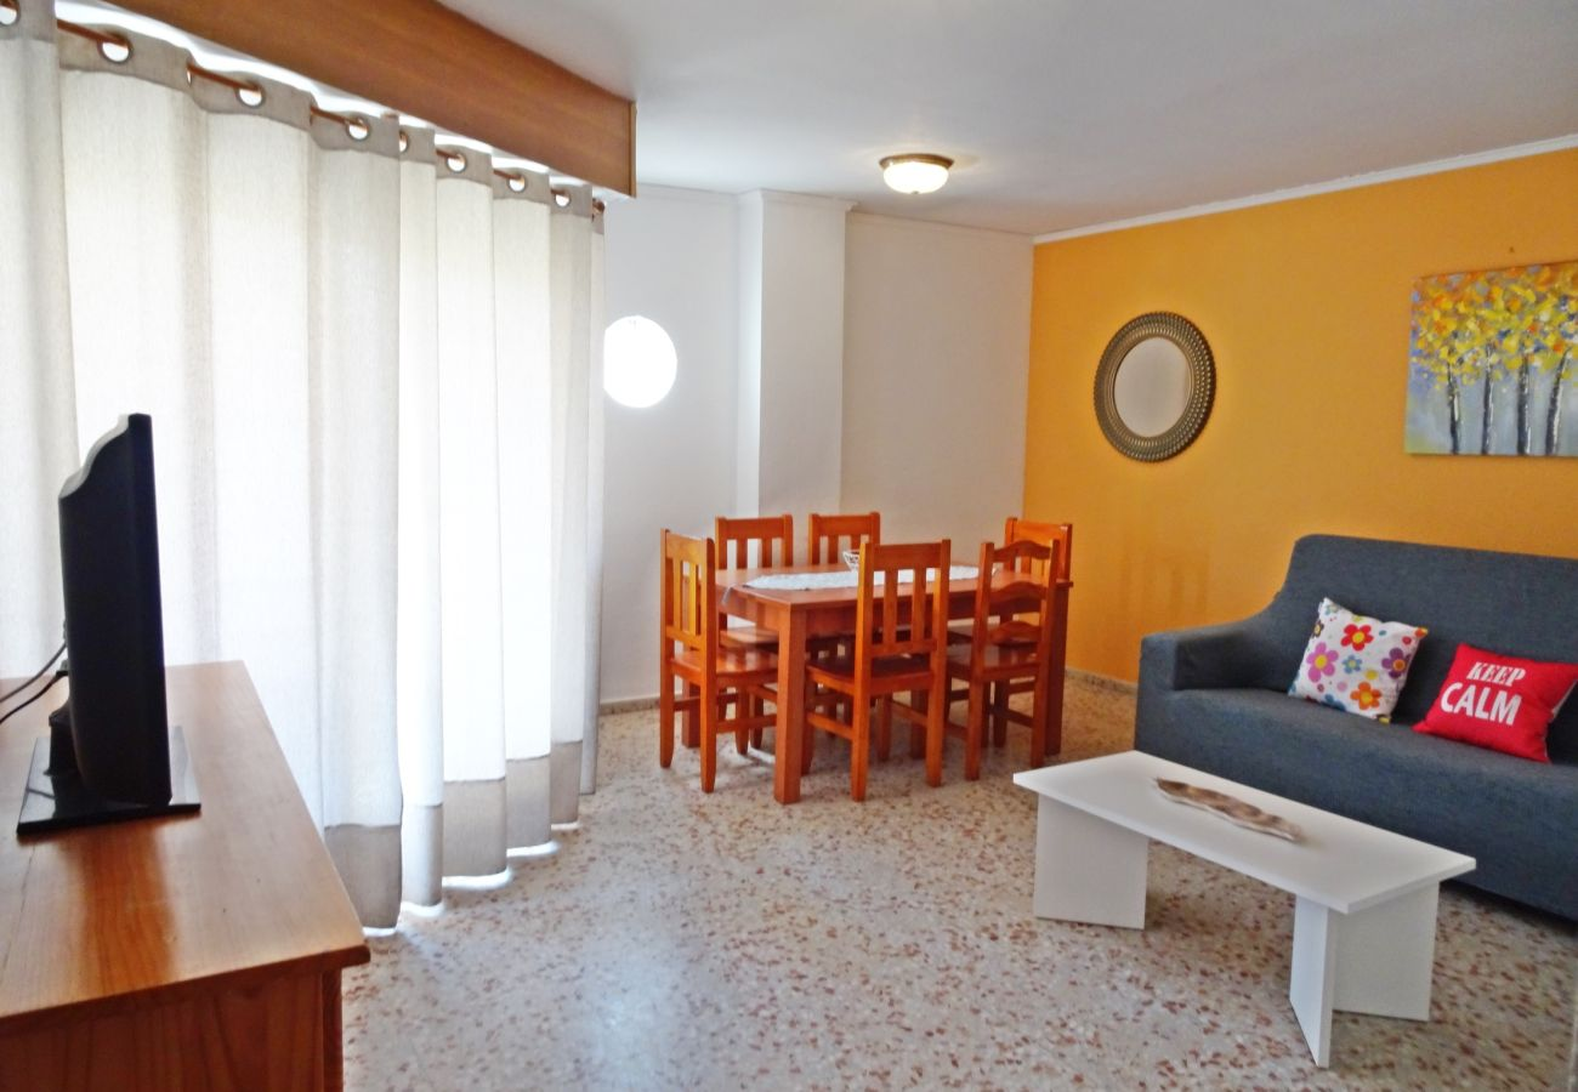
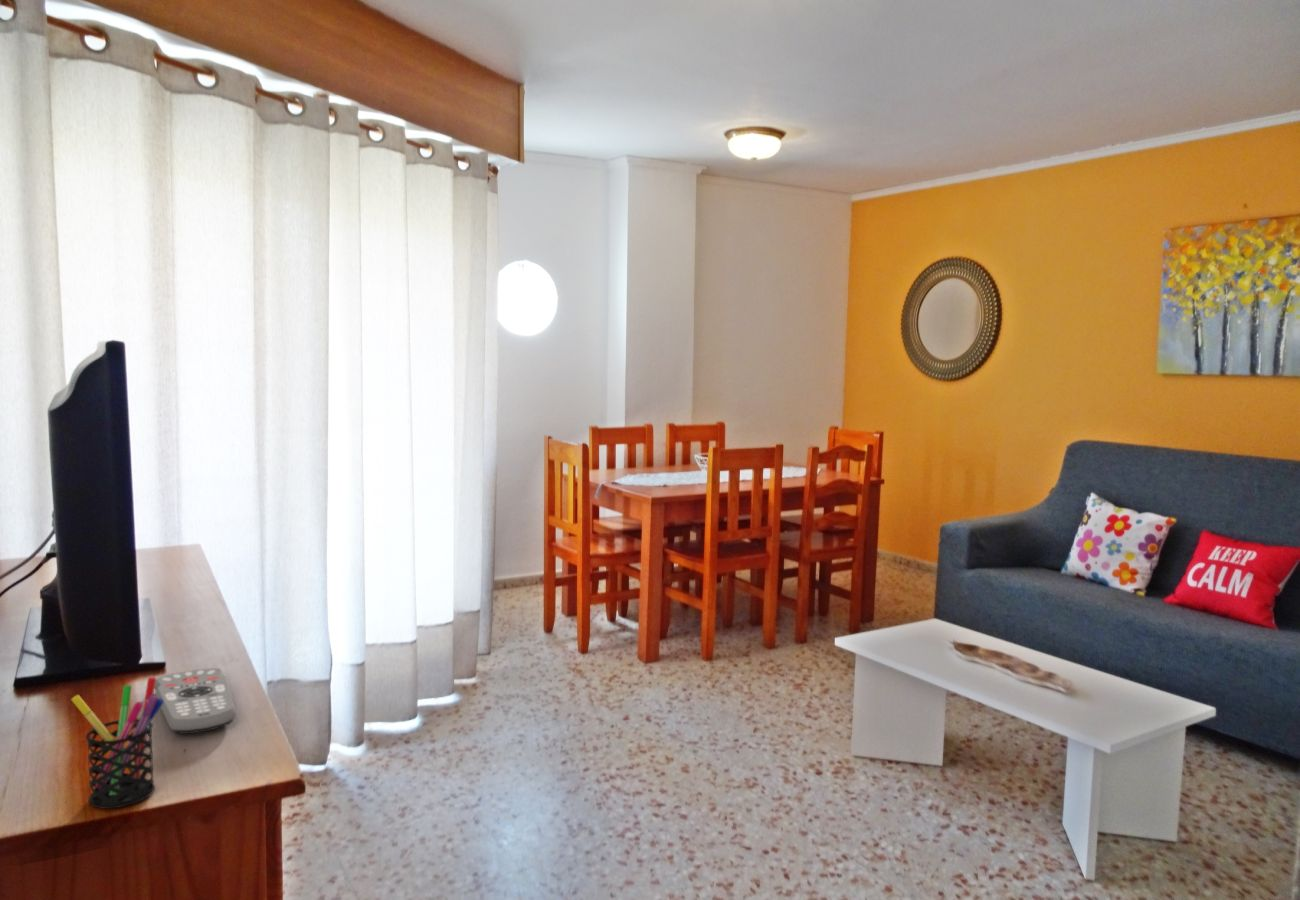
+ remote control (196, 700)
+ pen holder (125, 735)
